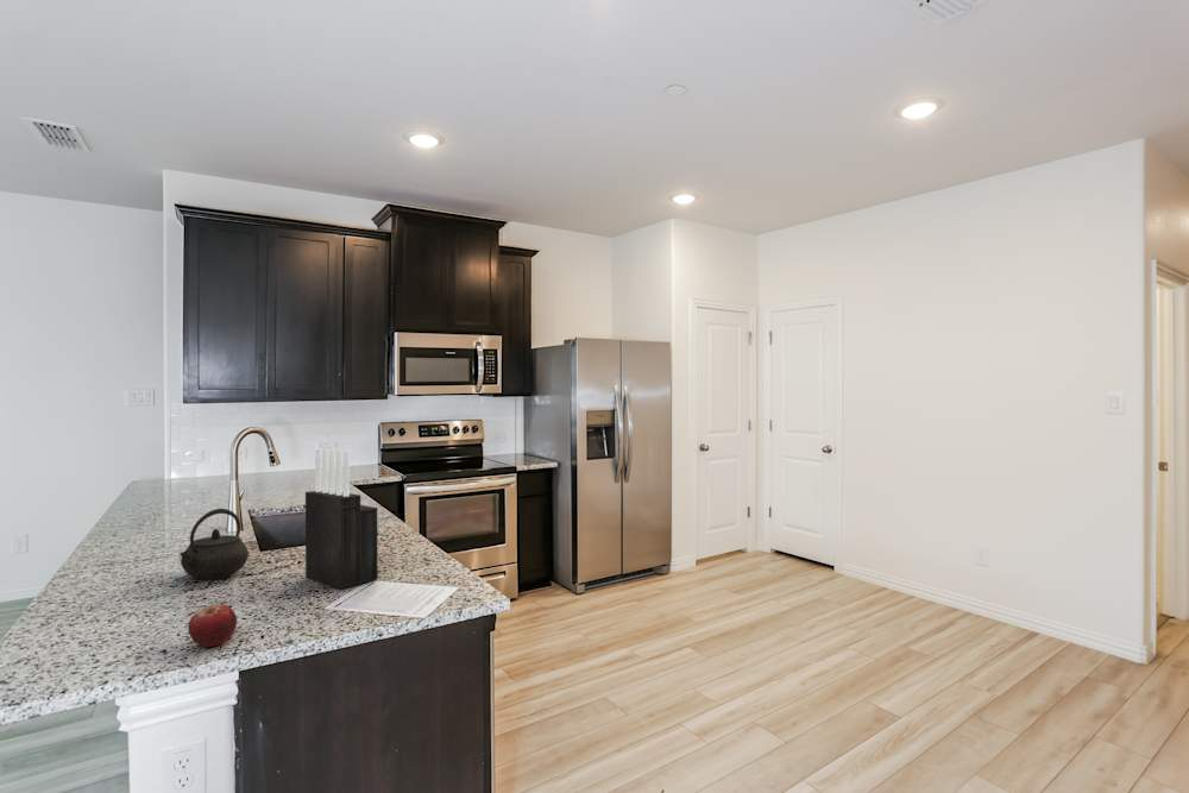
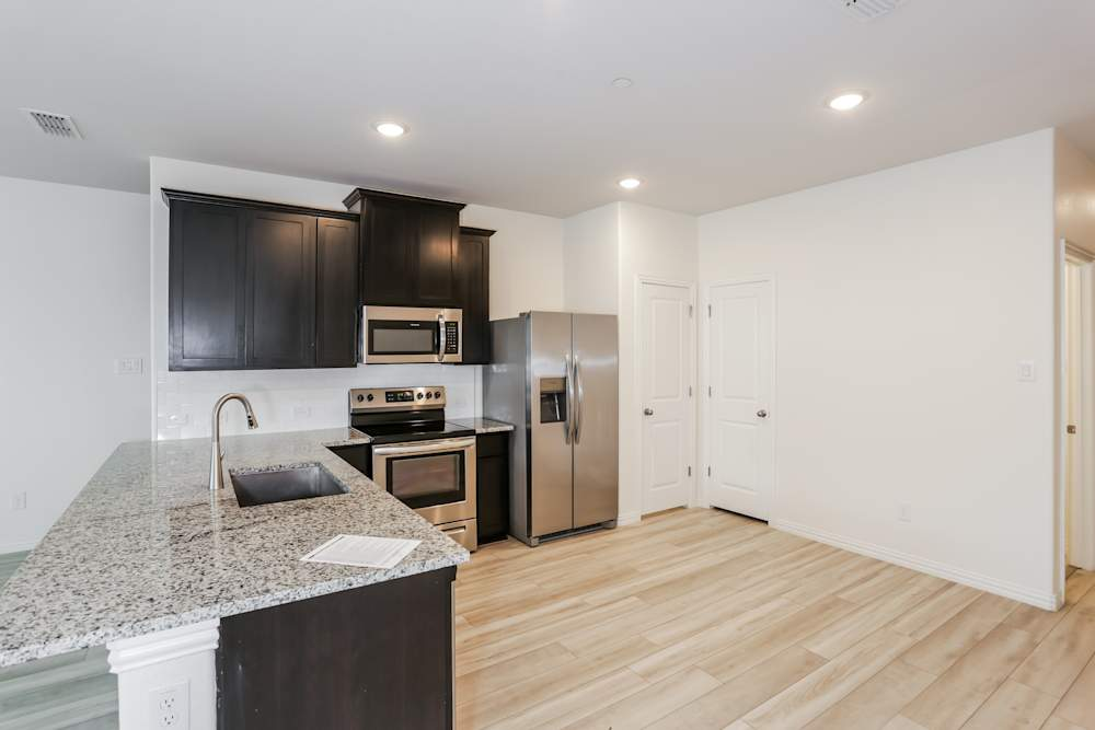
- knife block (345, 512)
- fruit (213, 624)
- kettle (212, 542)
